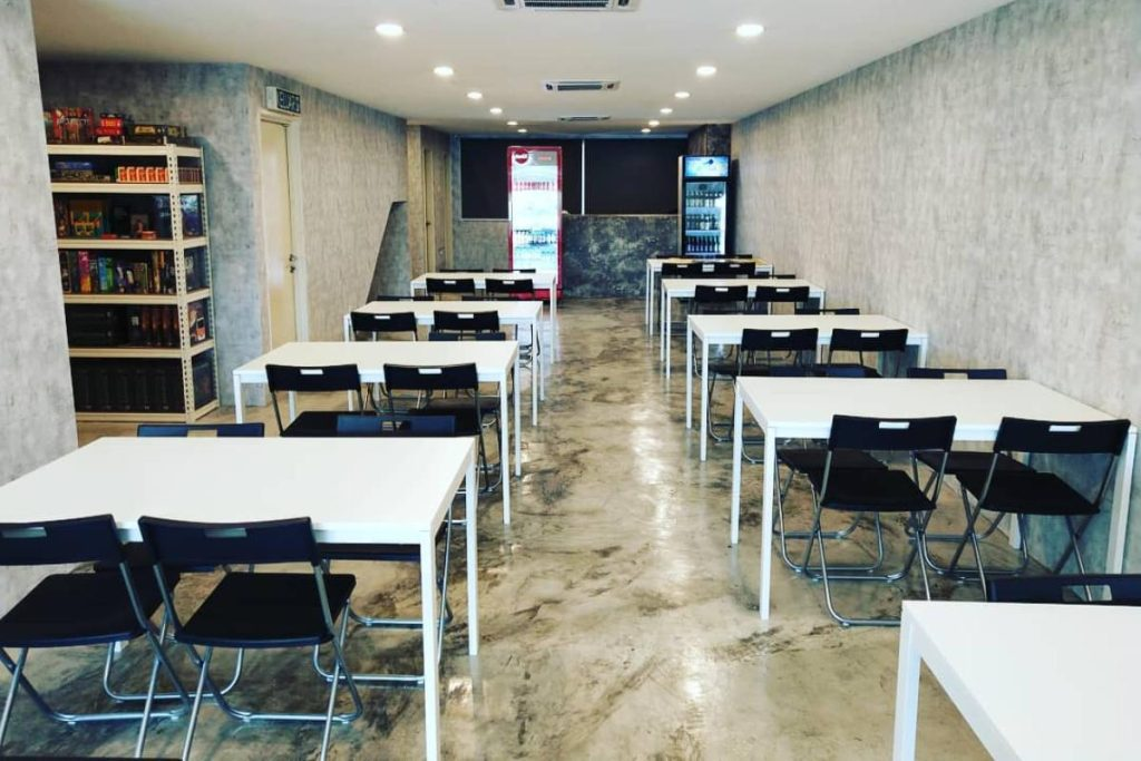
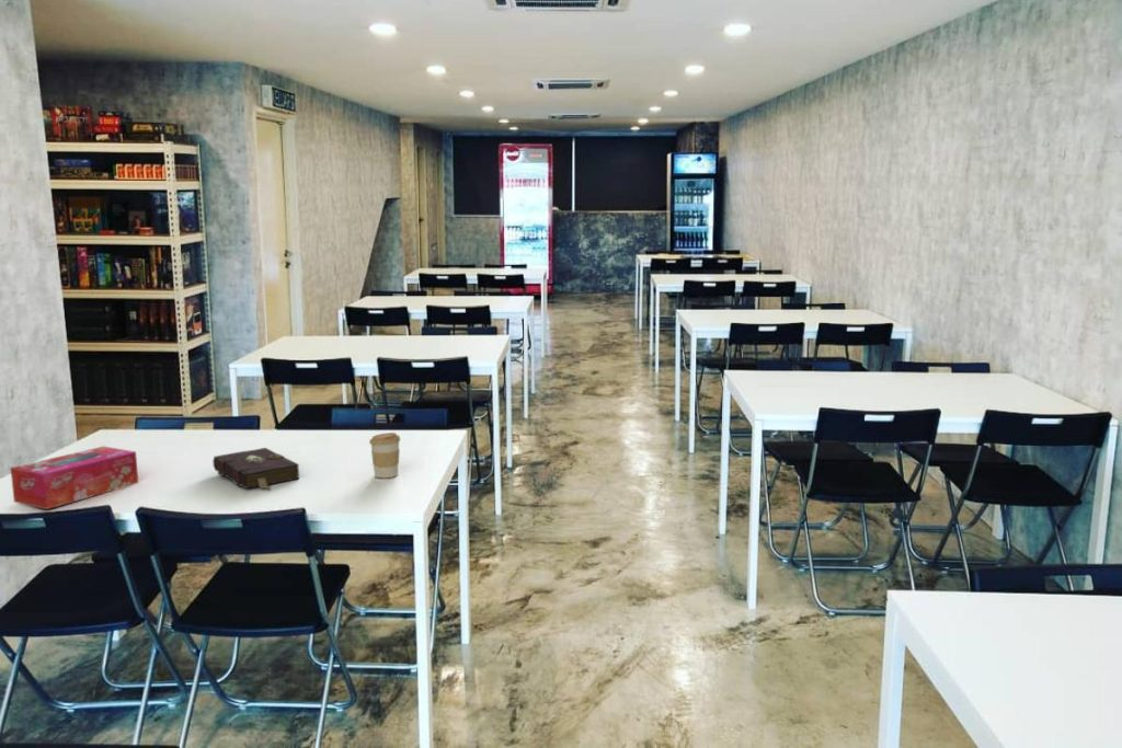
+ coffee cup (385, 453)
+ tissue box (77, 475)
+ book (256, 468)
